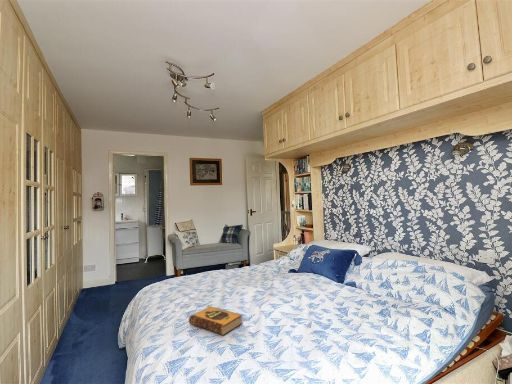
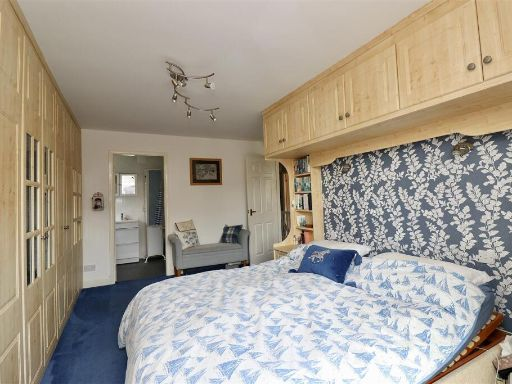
- hardback book (215, 320)
